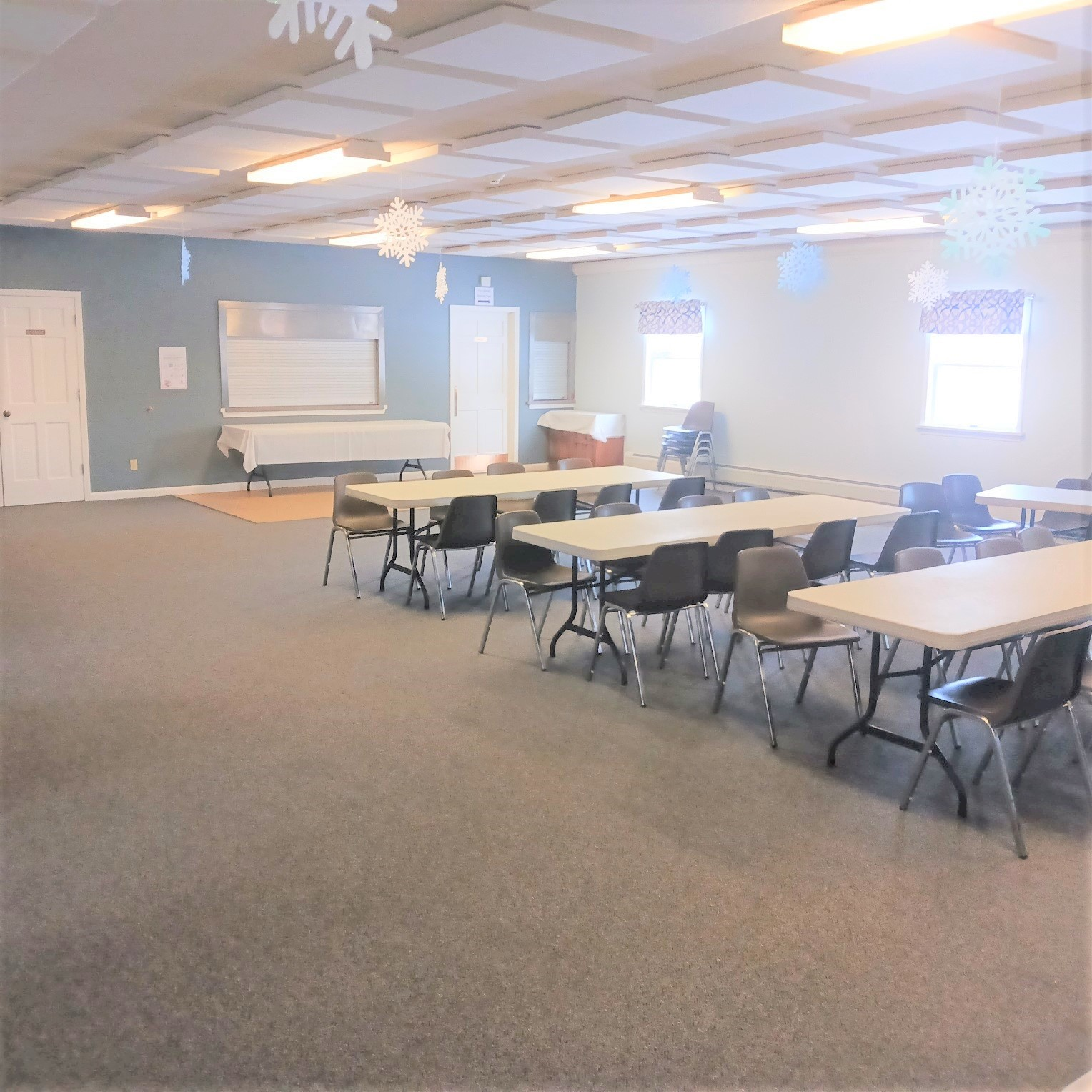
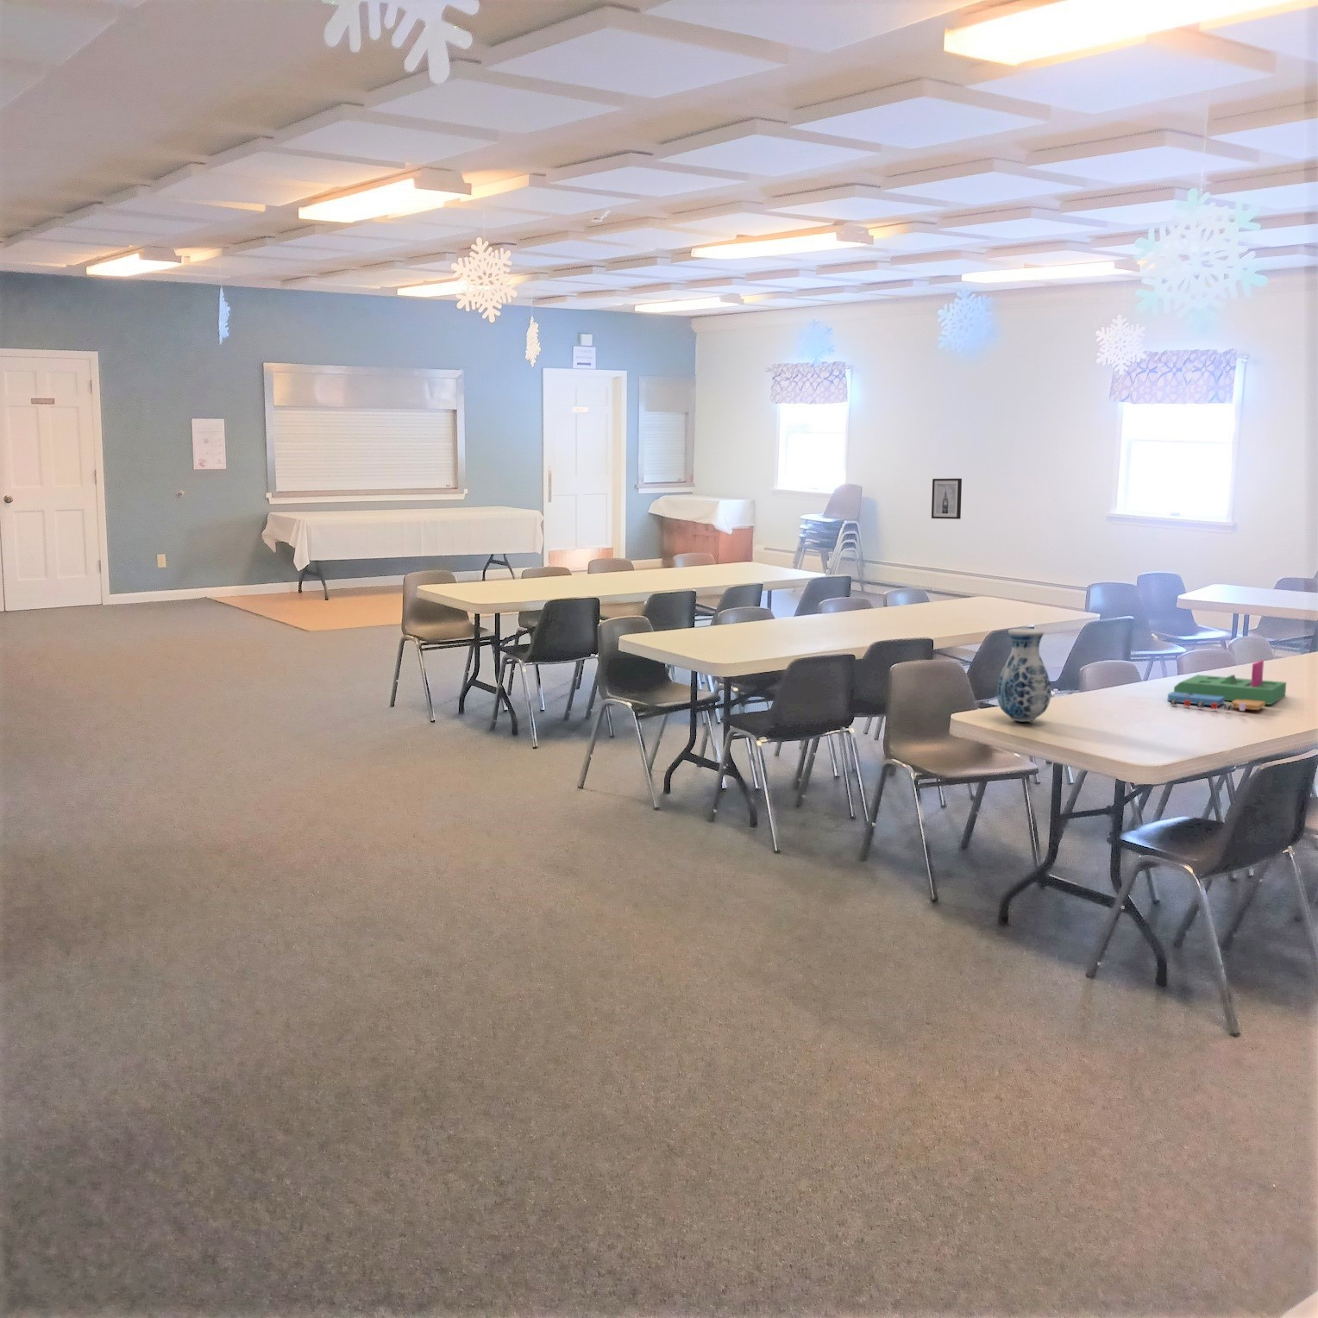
+ vase (1024, 676)
+ wall art (946, 498)
+ board game (1223, 682)
